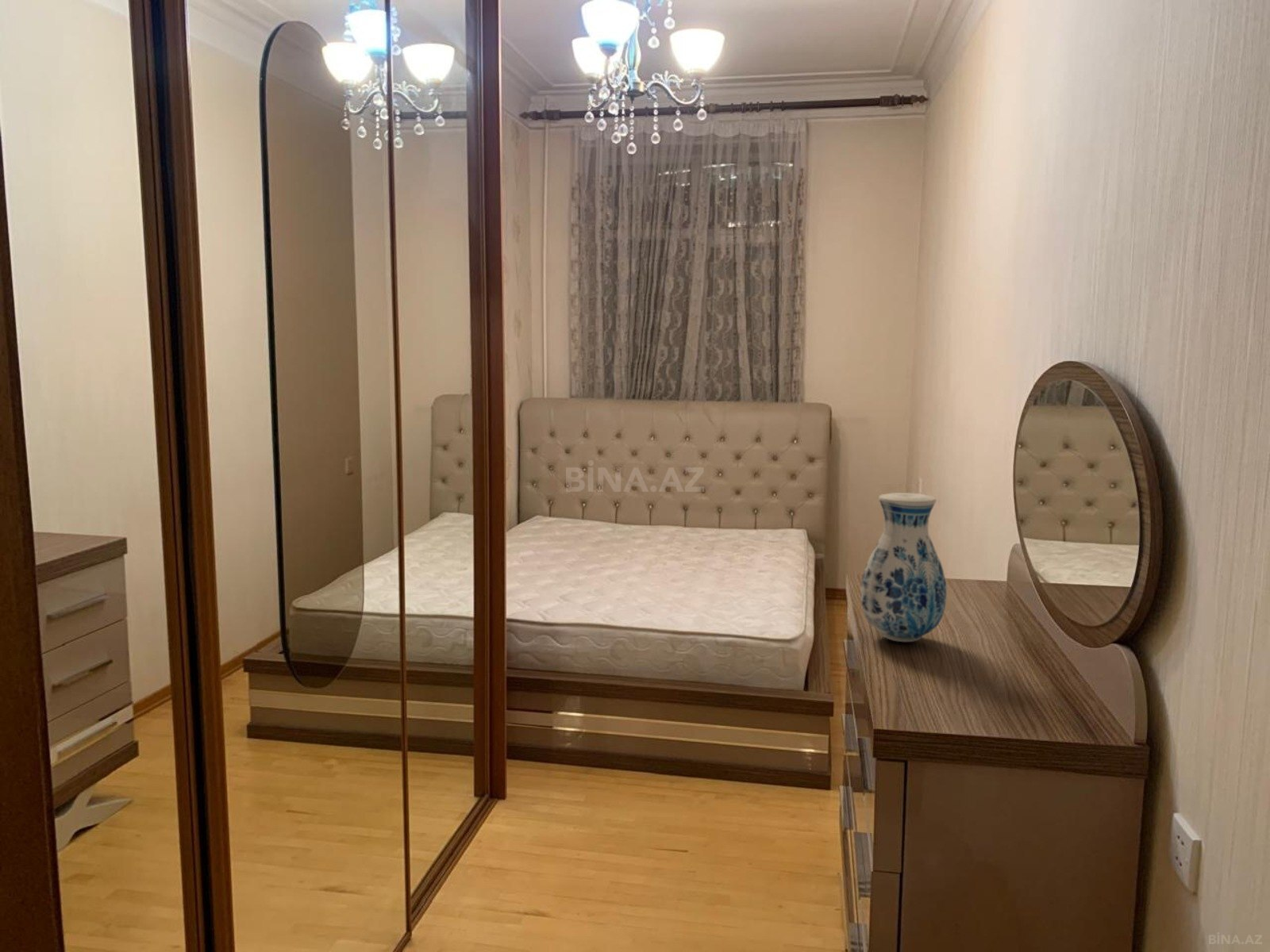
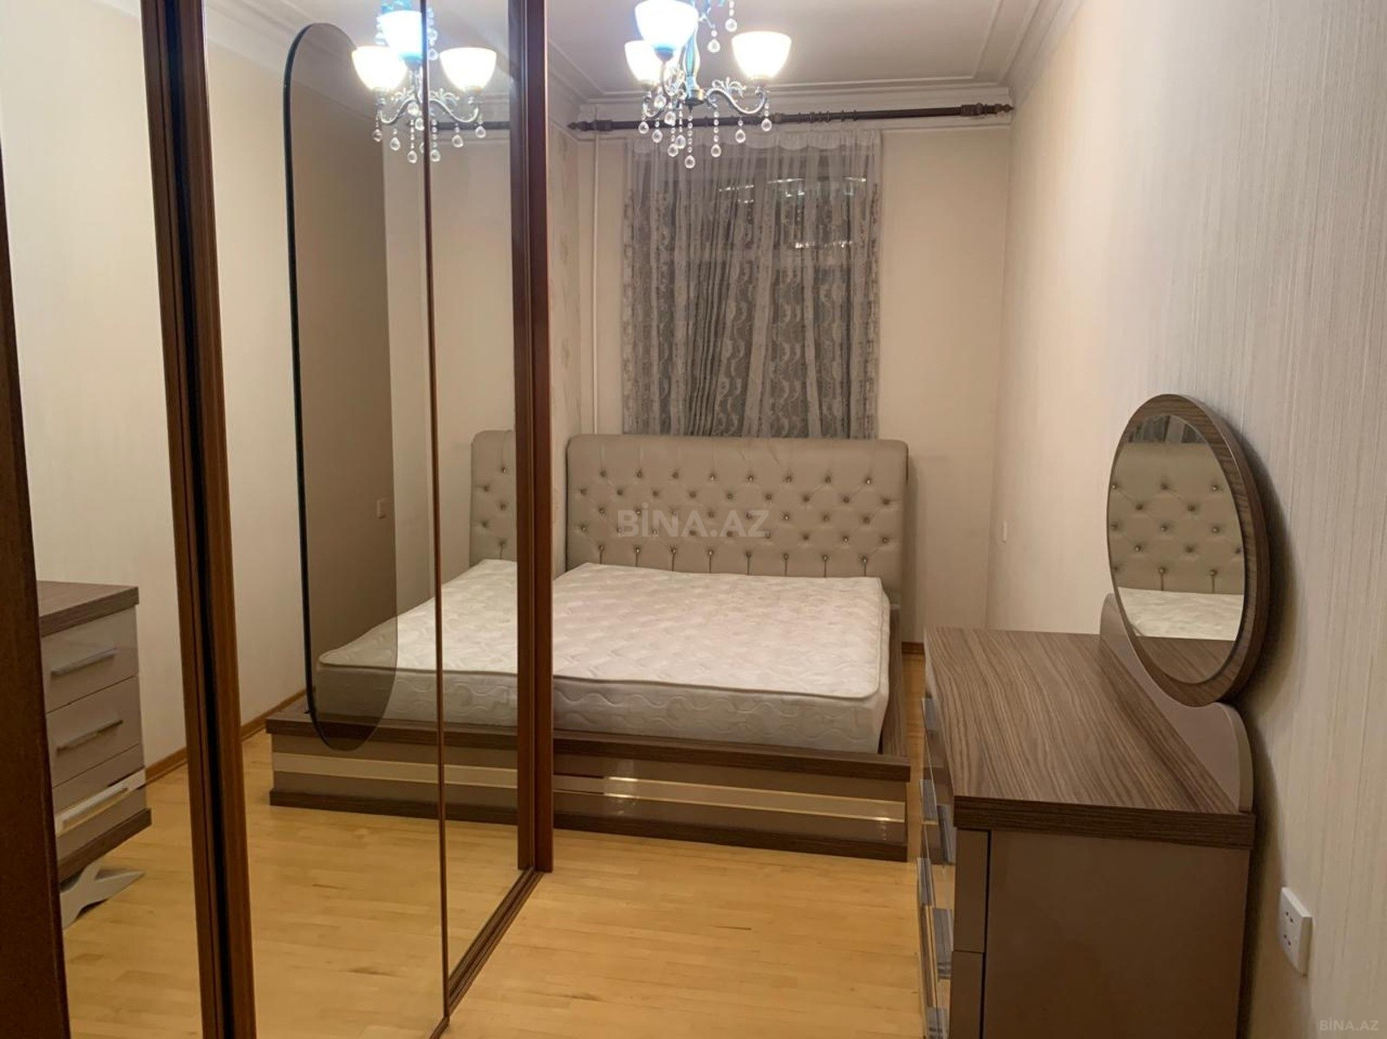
- vase (904, 568)
